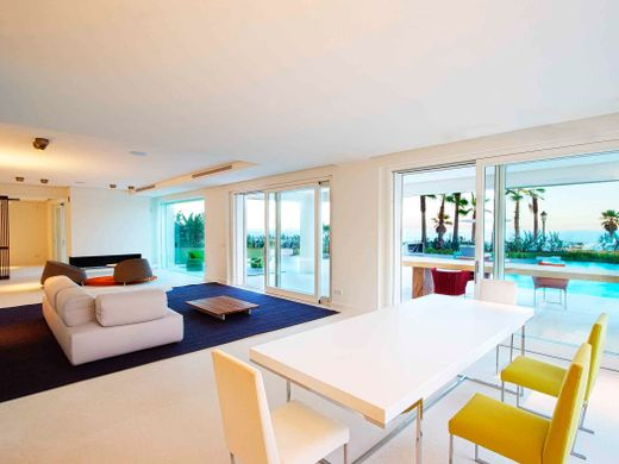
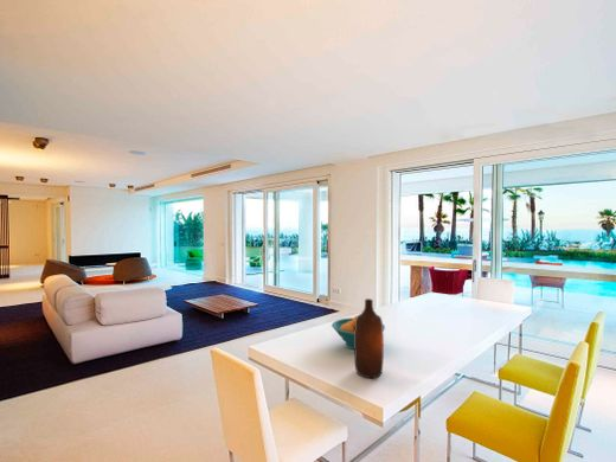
+ bottle (368, 335)
+ fruit bowl (354, 329)
